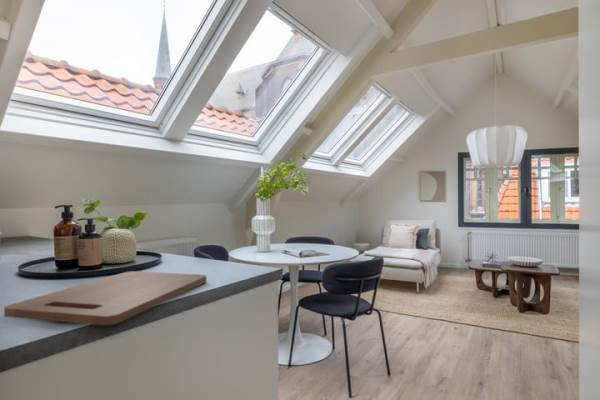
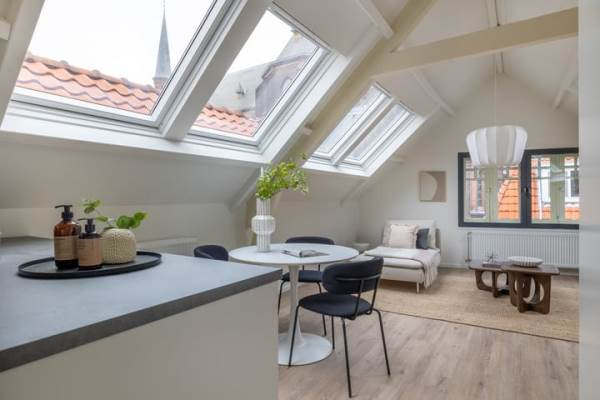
- cutting board (122, 291)
